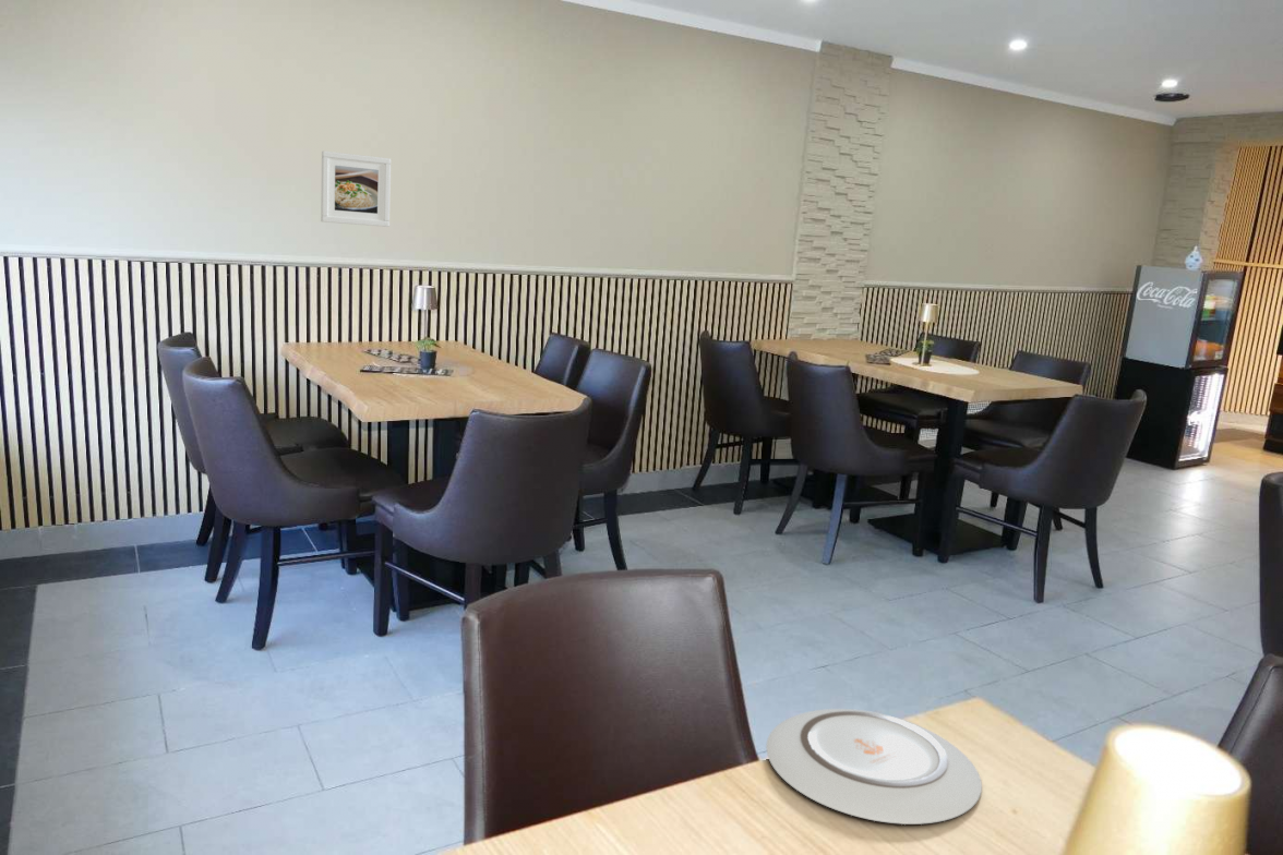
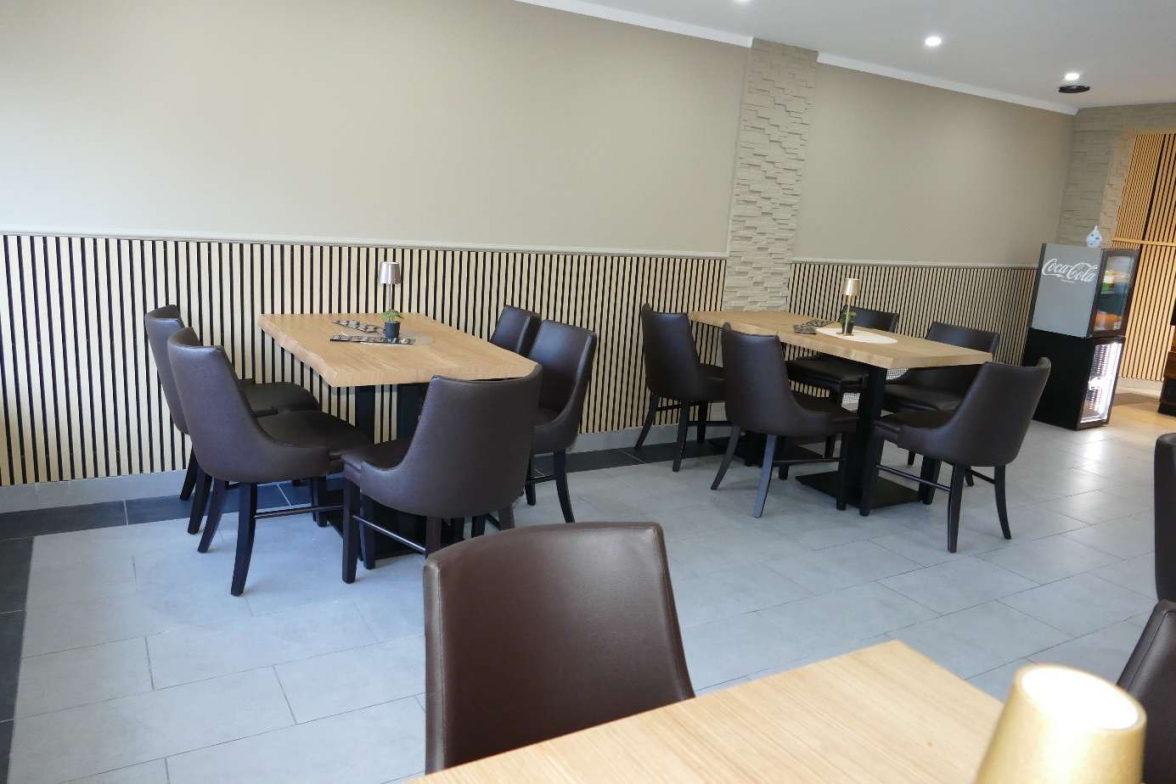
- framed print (356, 190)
- plate (872, 754)
